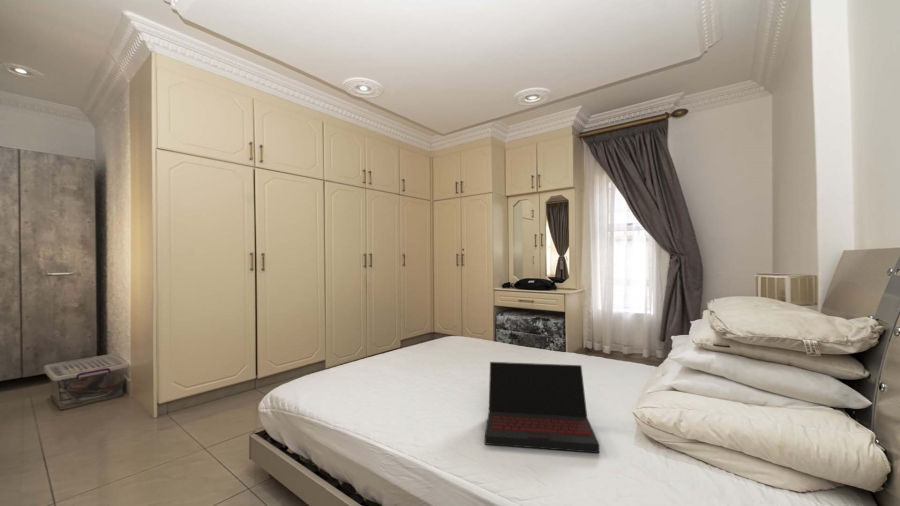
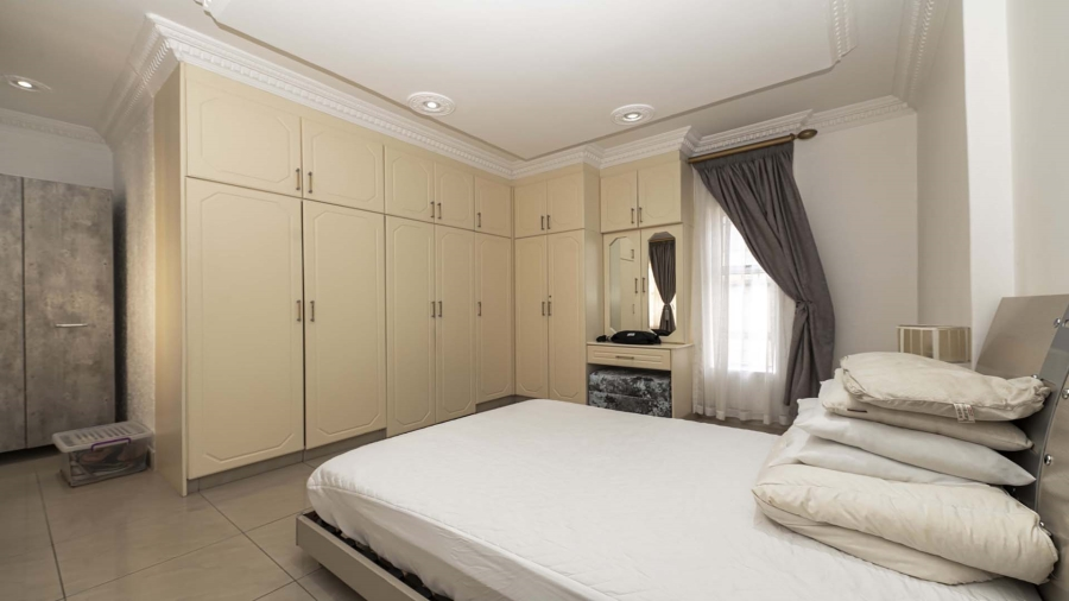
- laptop (537, 400)
